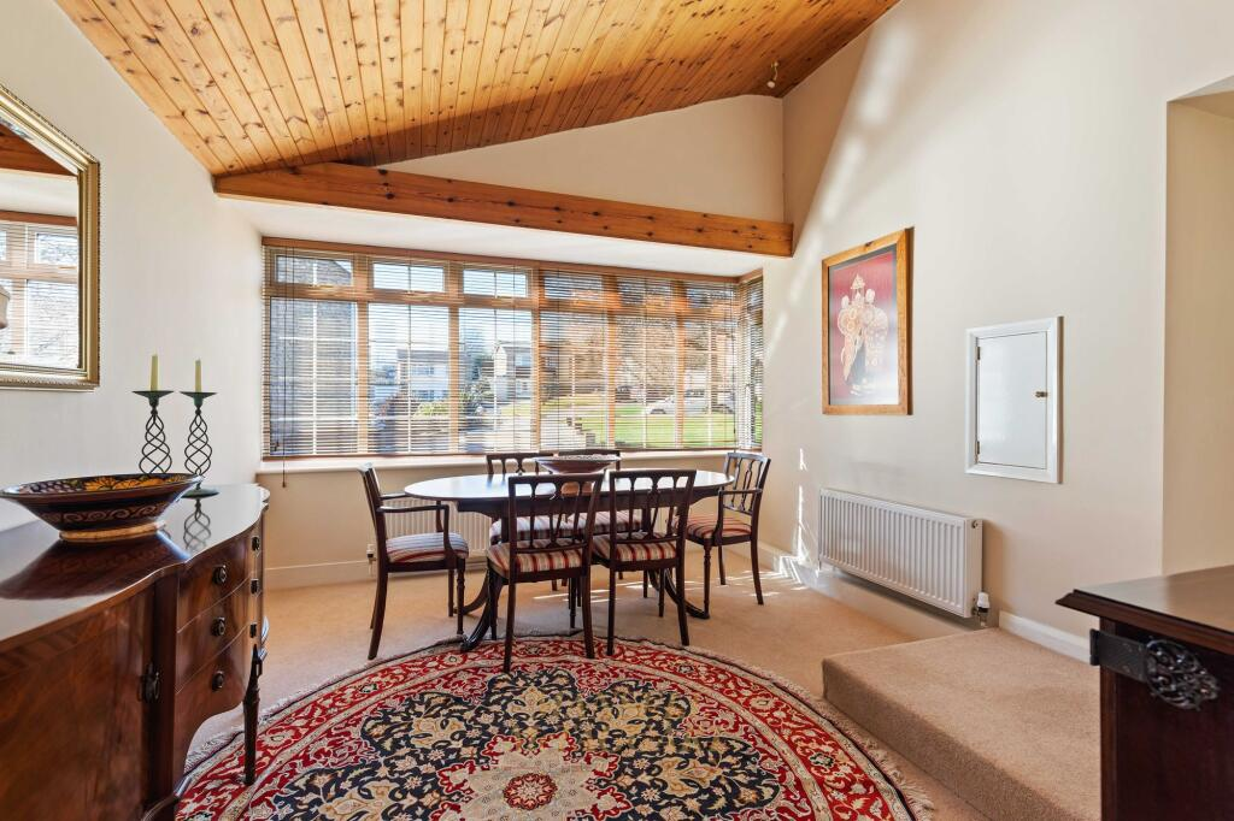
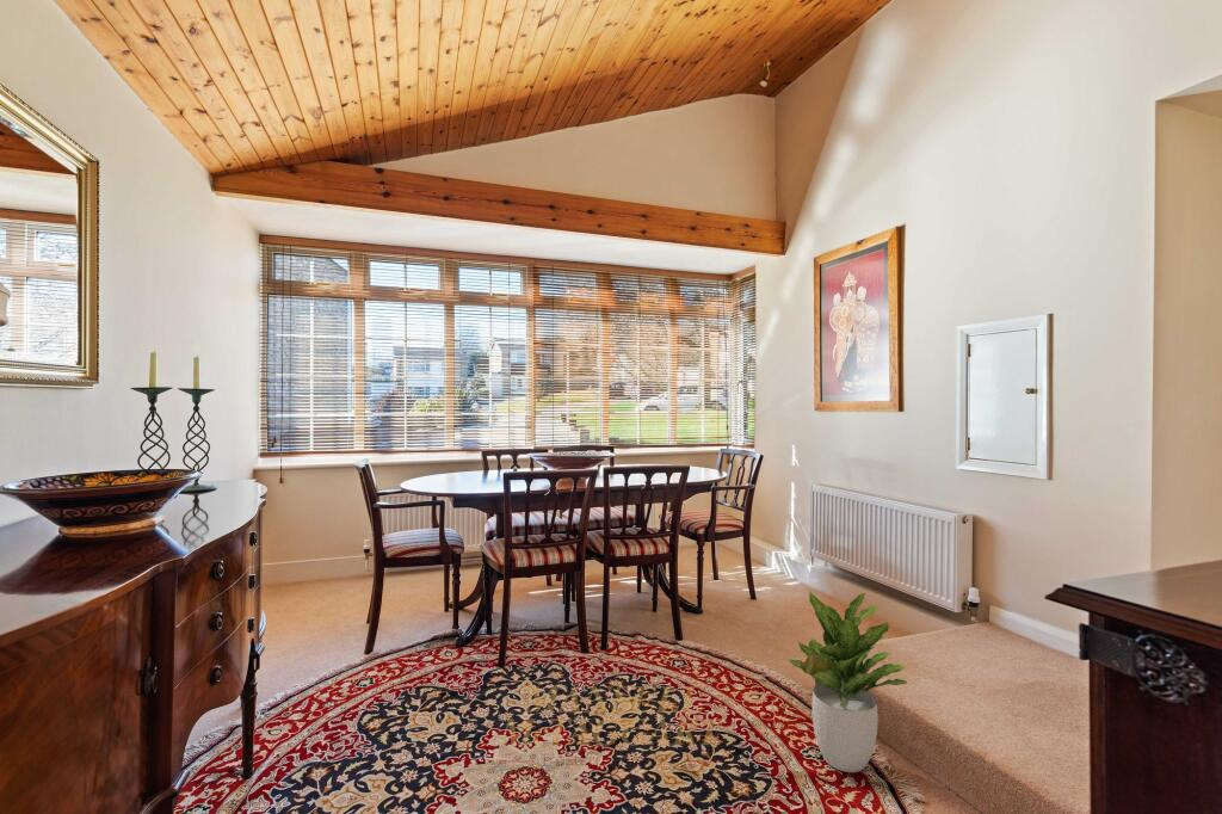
+ potted plant (839, 674)
